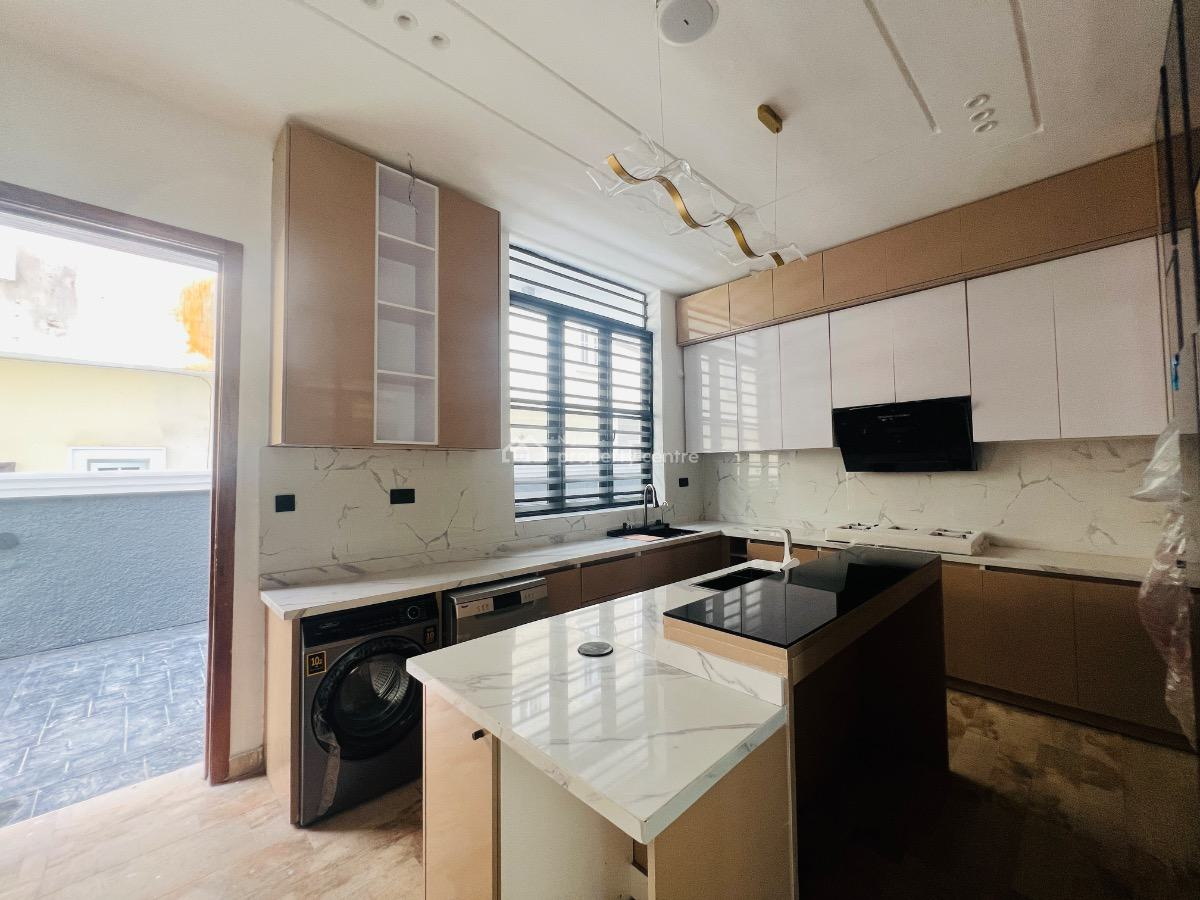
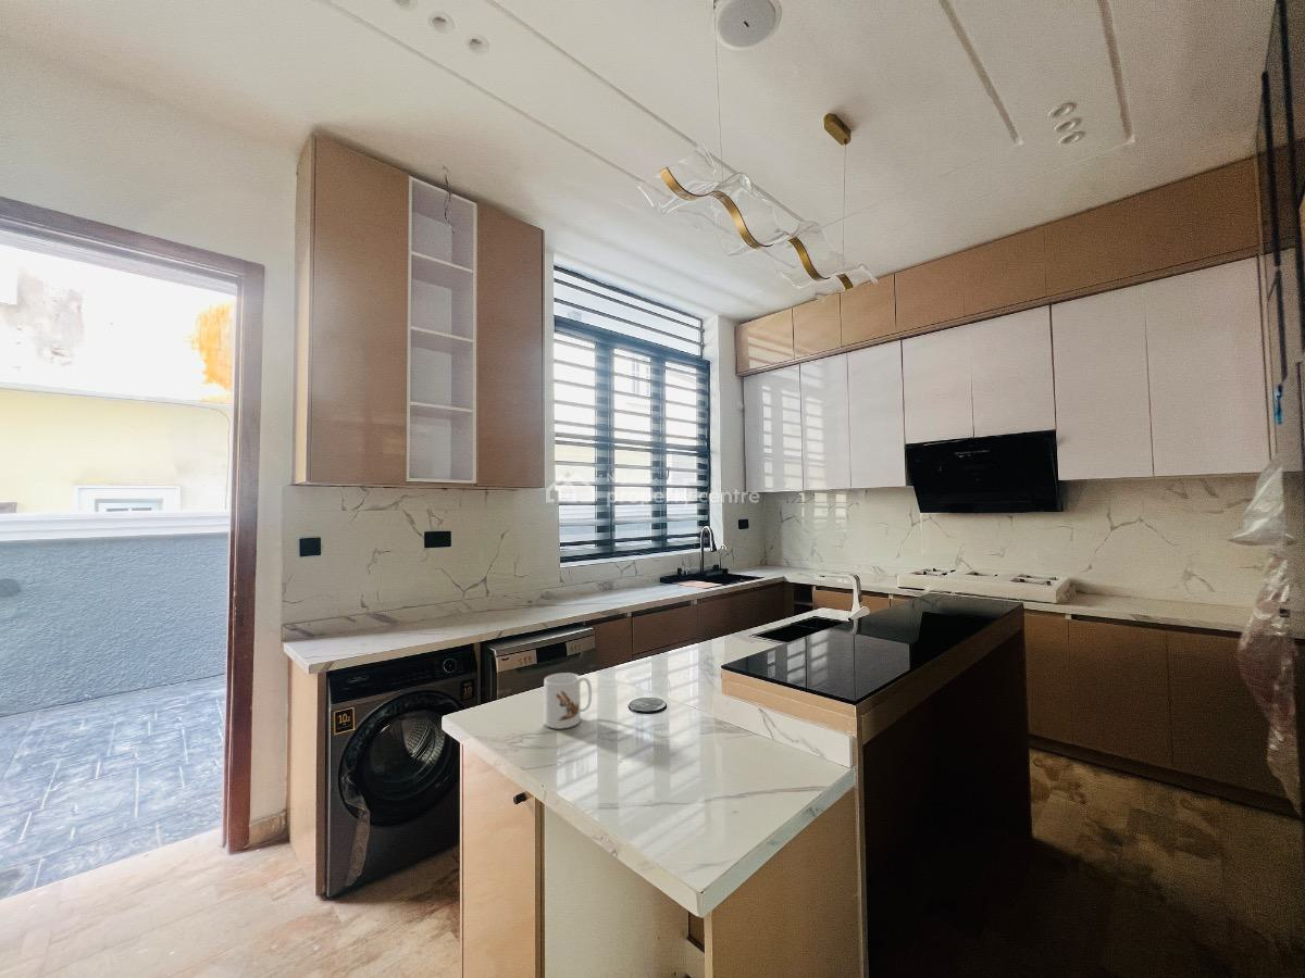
+ mug (569, 698)
